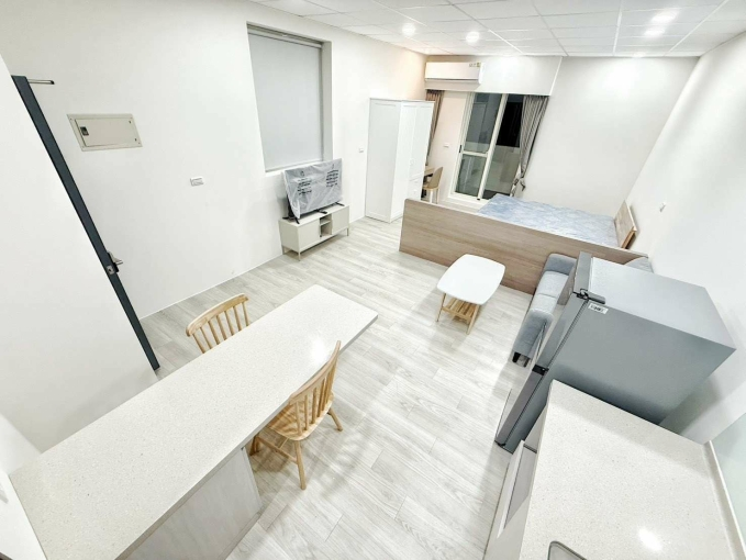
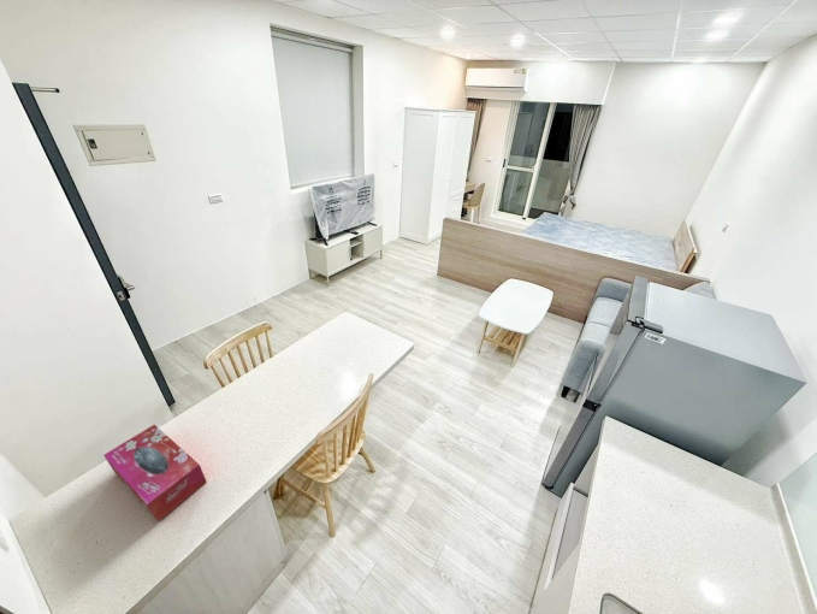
+ tissue box (155, 468)
